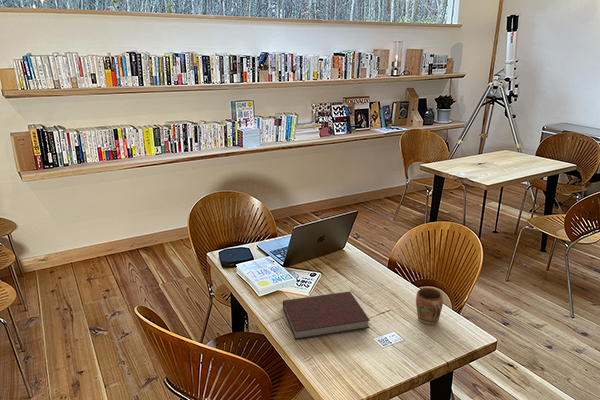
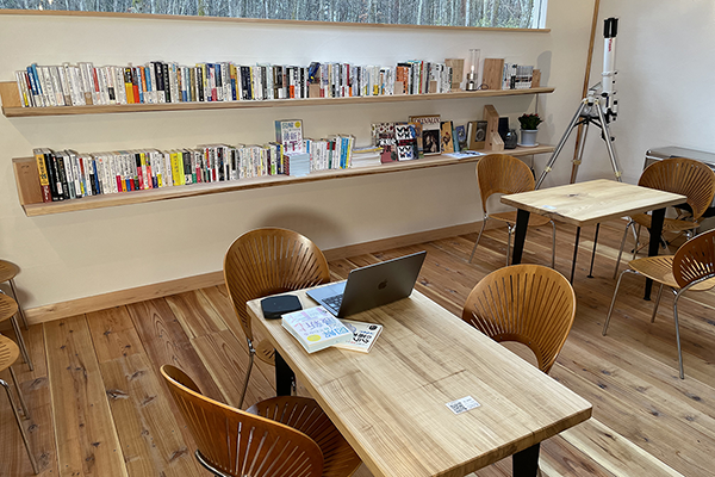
- mug (428, 307)
- notebook (324, 313)
